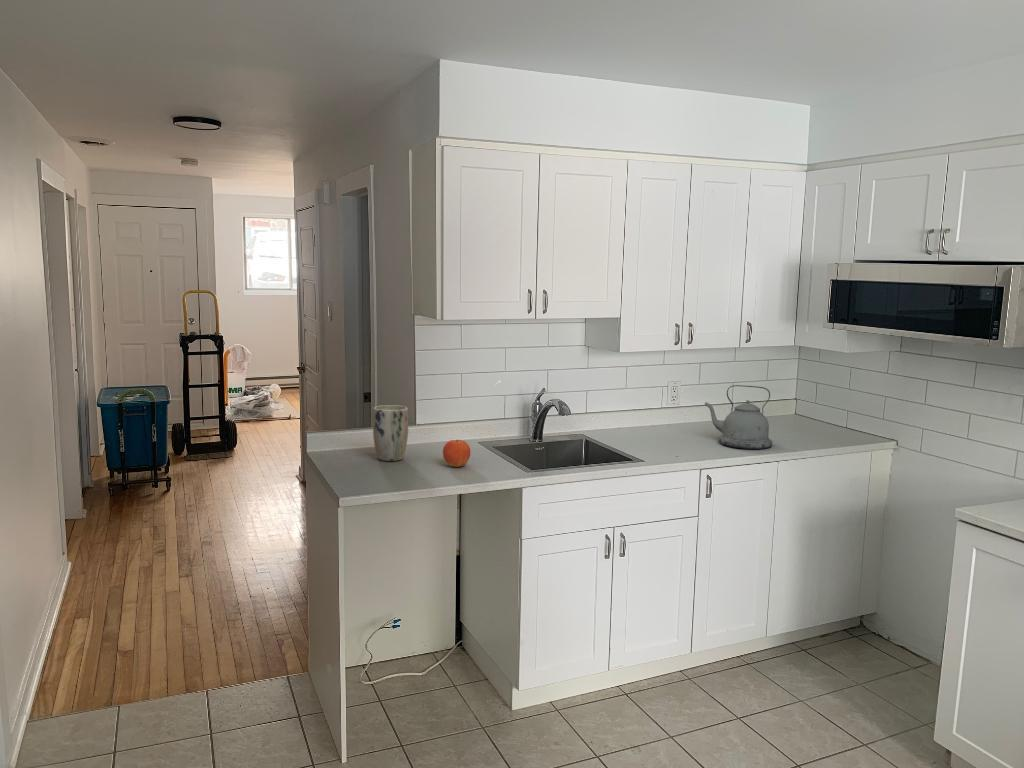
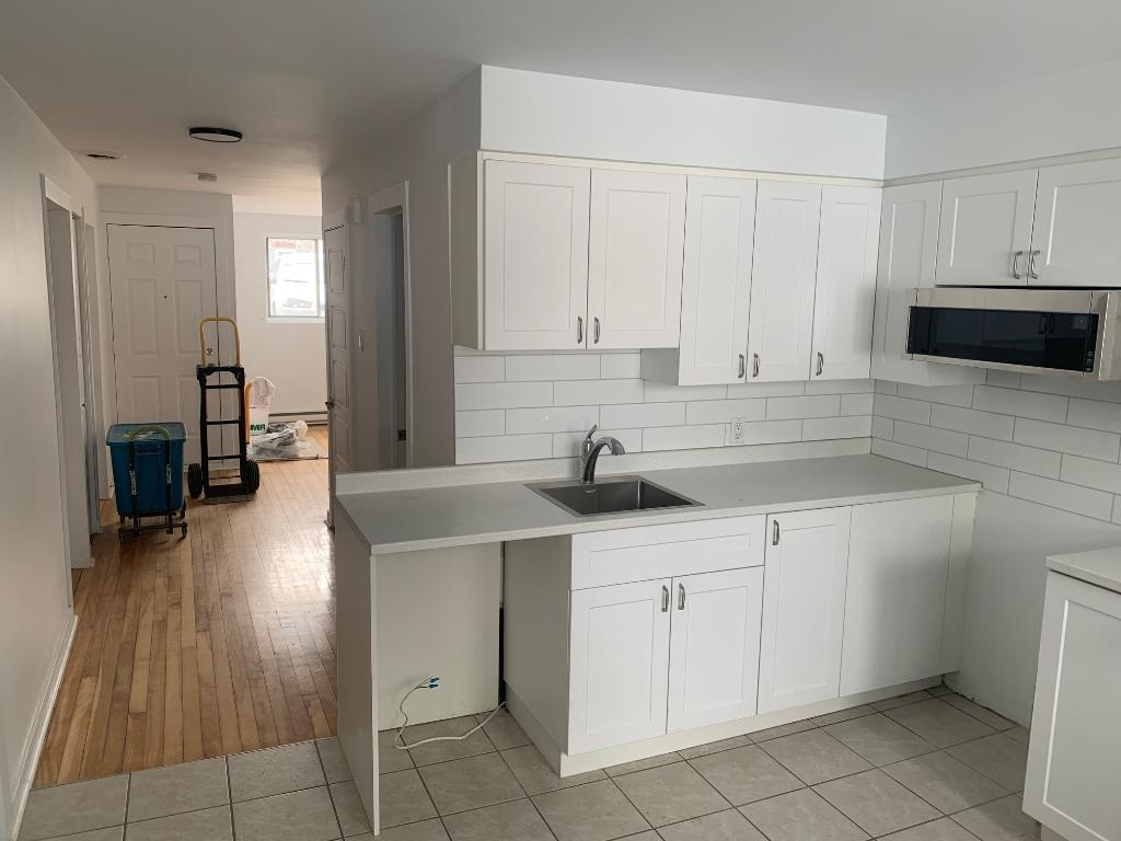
- fruit (456, 452)
- kettle (743, 415)
- plant pot (390, 433)
